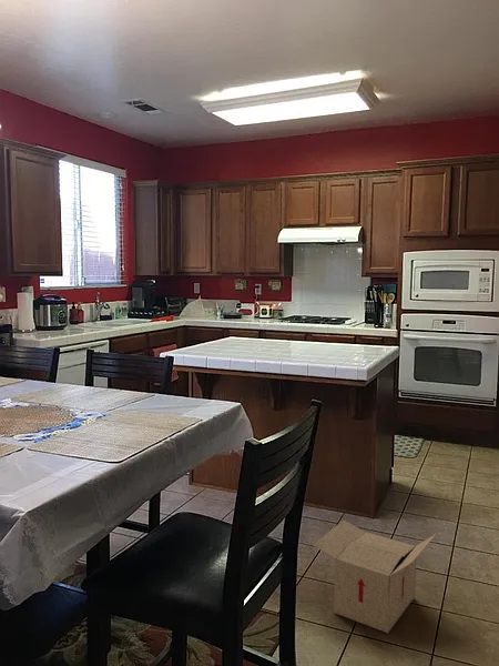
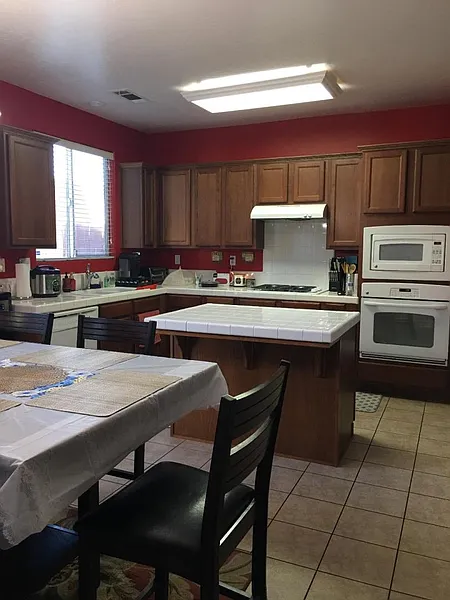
- cardboard box (373, 568)
